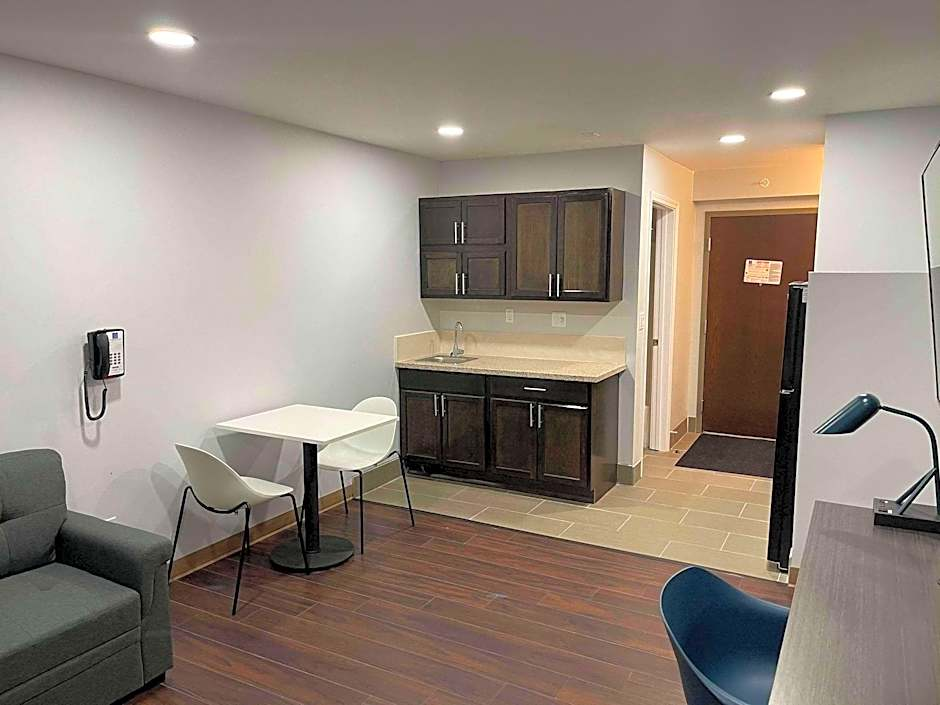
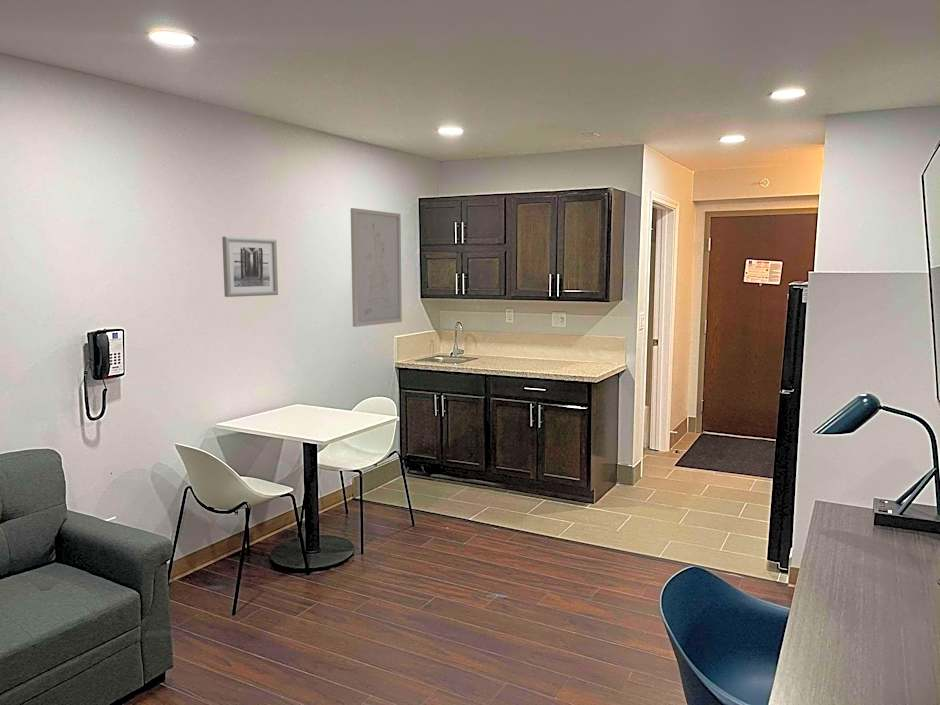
+ wall art (377, 268)
+ wall art (251, 267)
